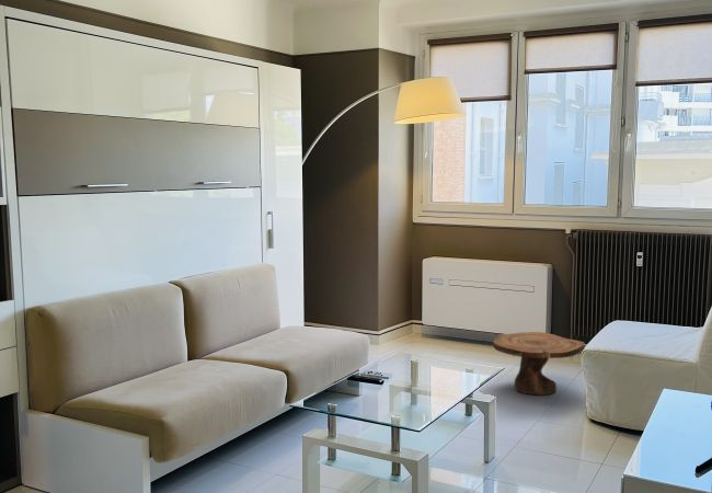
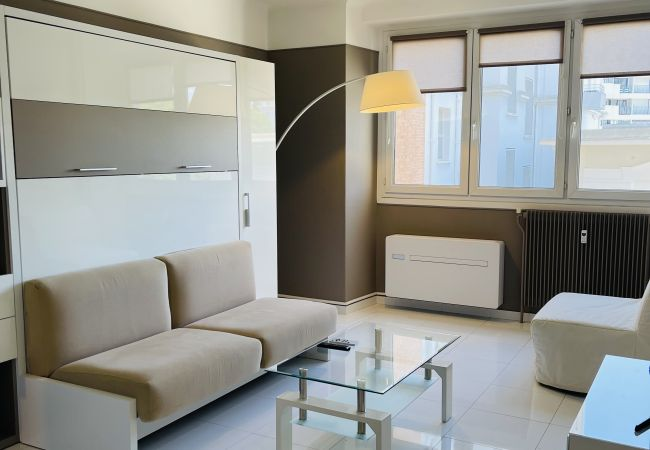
- side table (535, 366)
